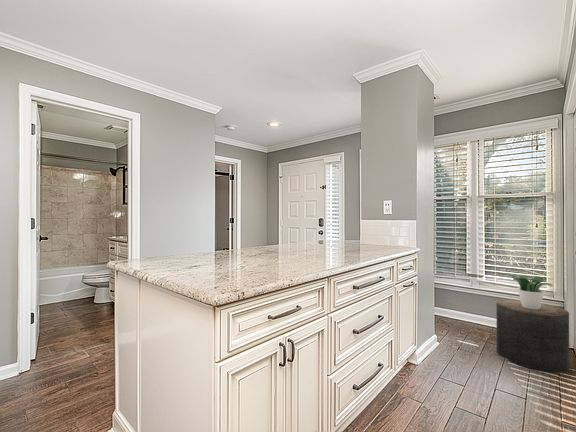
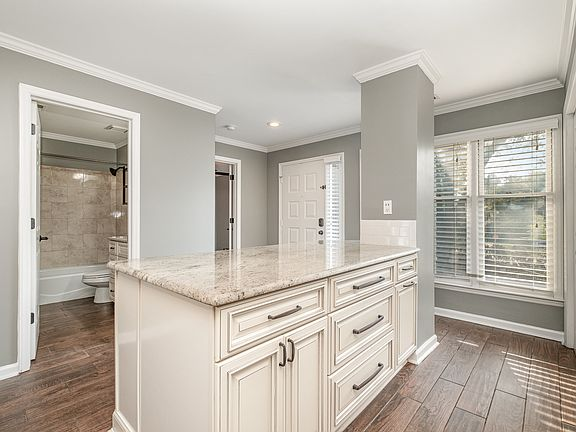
- stool (531, 333)
- potted plant (526, 290)
